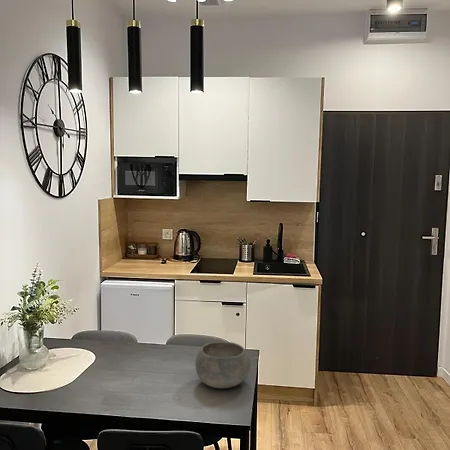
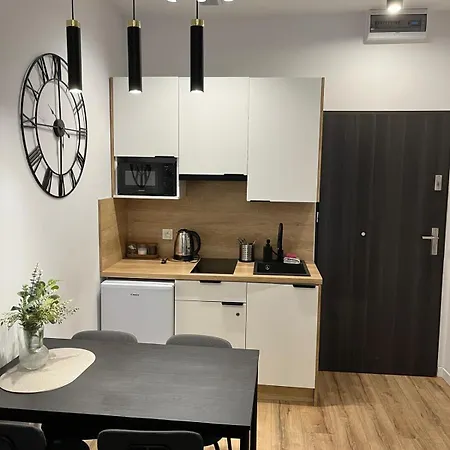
- bowl (222, 365)
